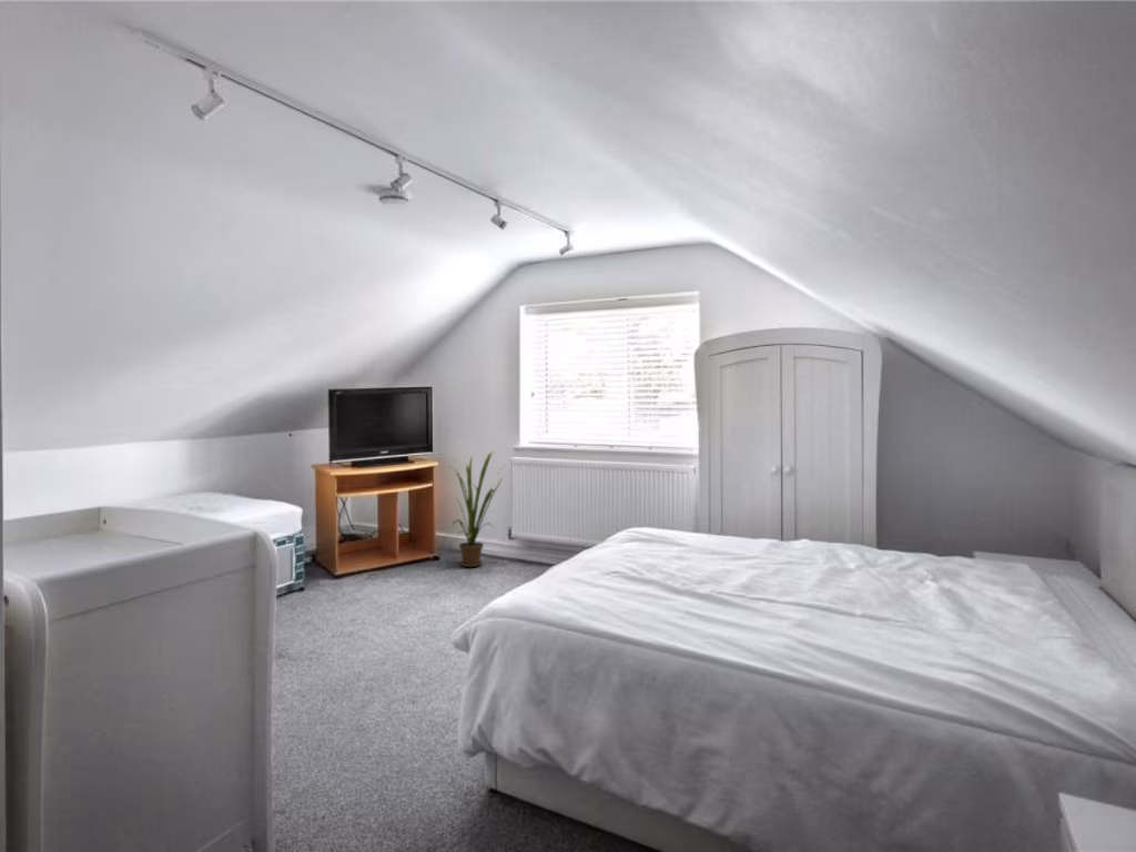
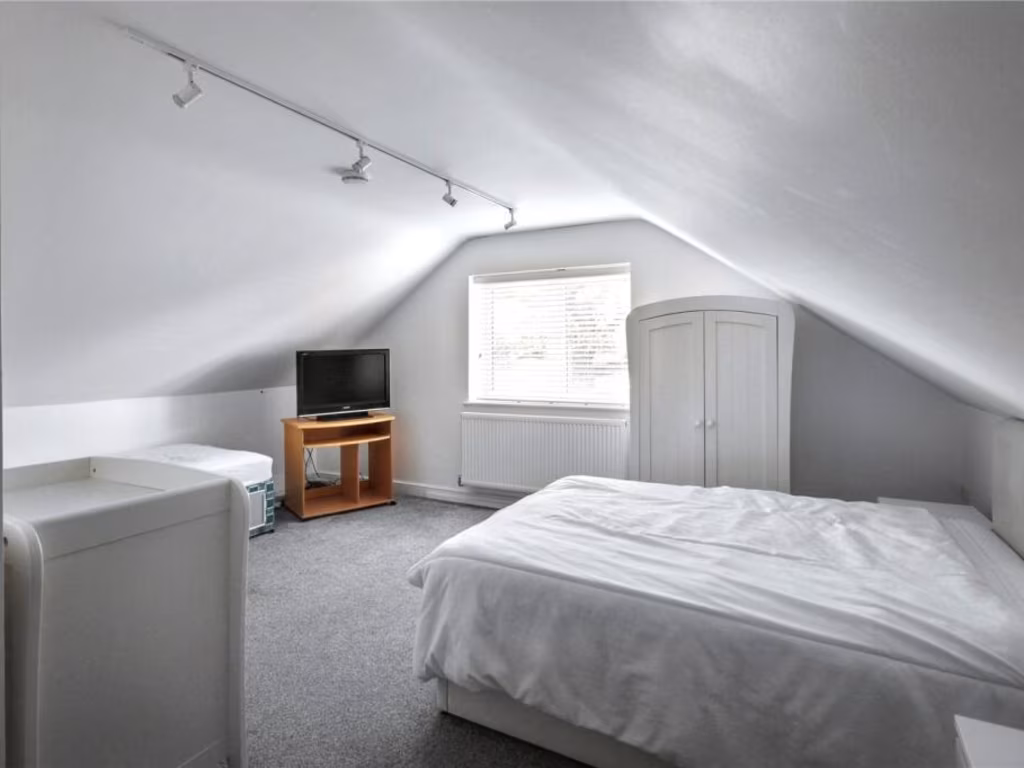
- house plant (471, 507)
